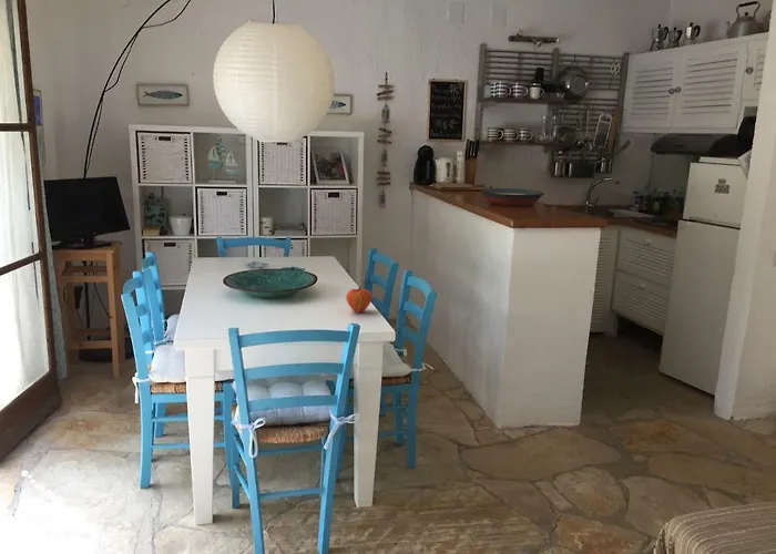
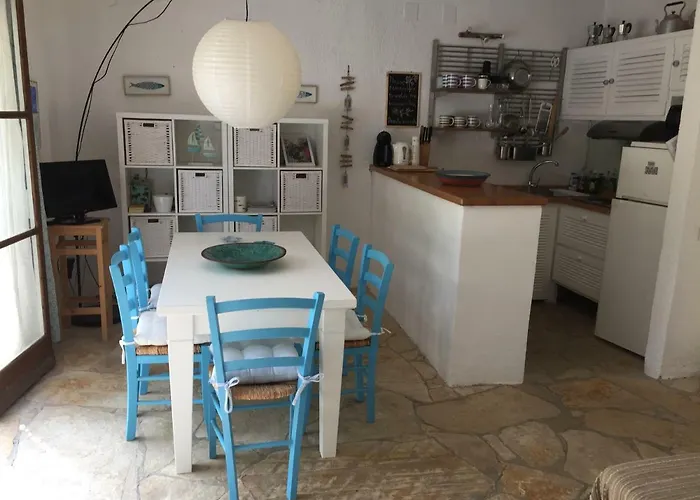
- fruit (358, 298)
